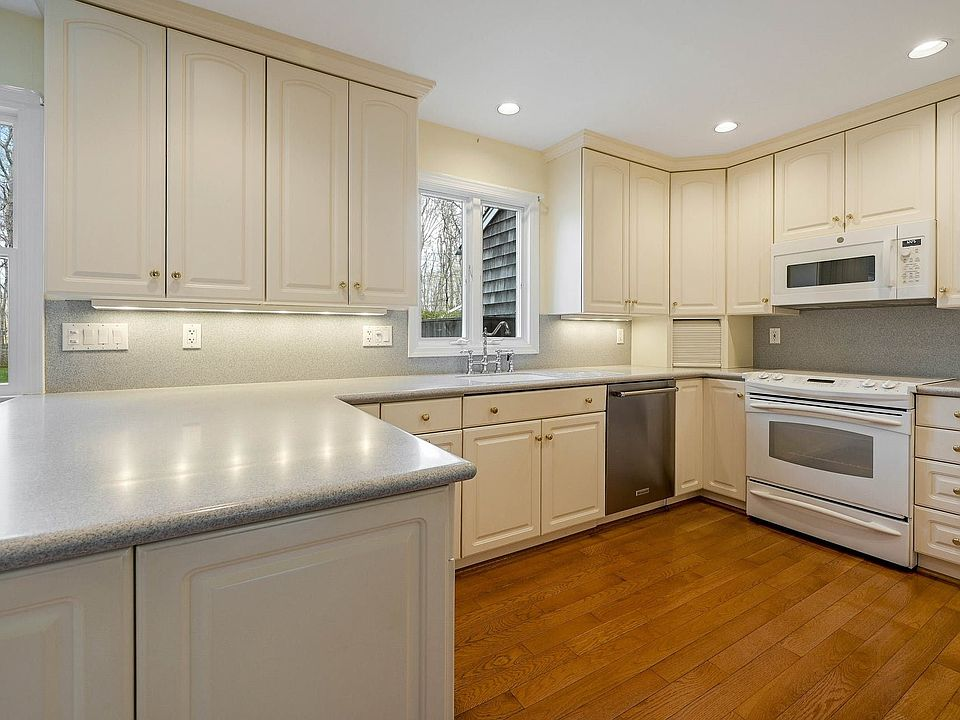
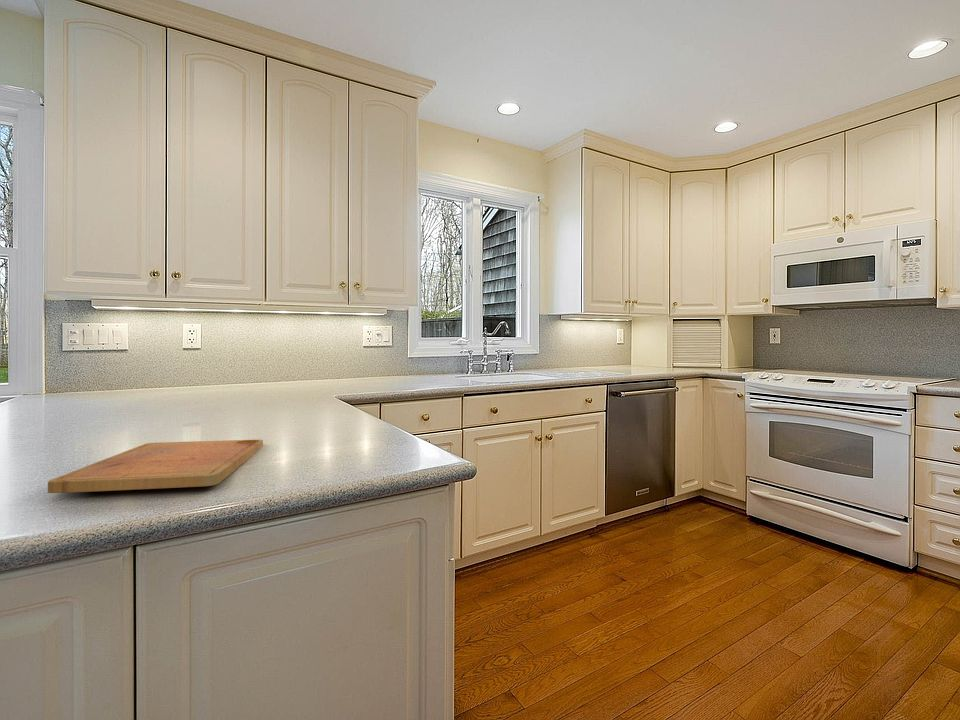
+ cutting board (176, 460)
